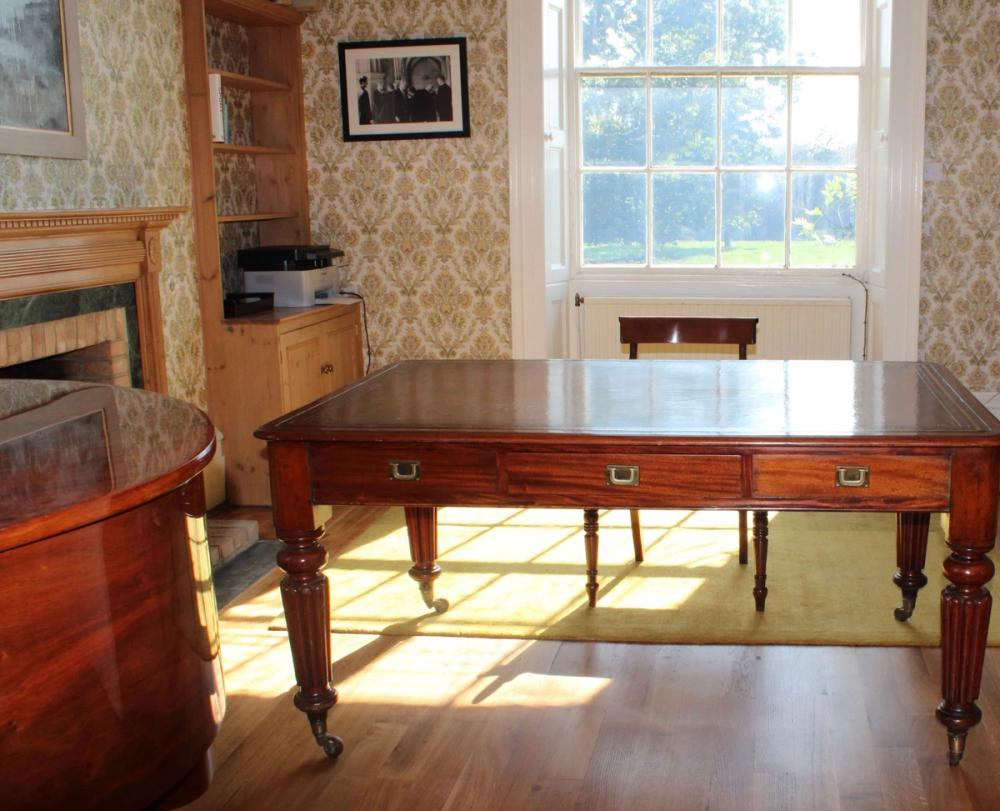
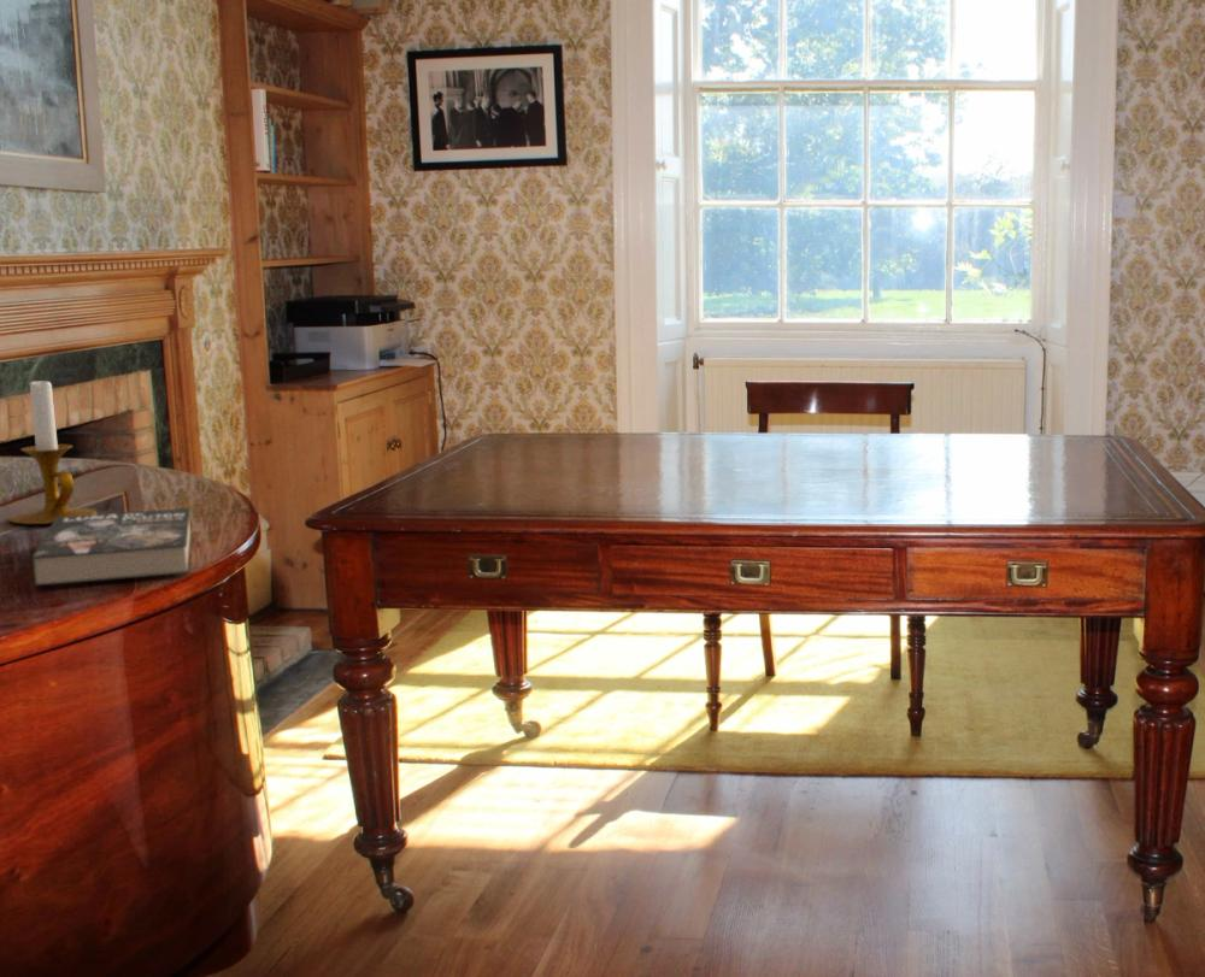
+ candlestick (46, 449)
+ book (118, 543)
